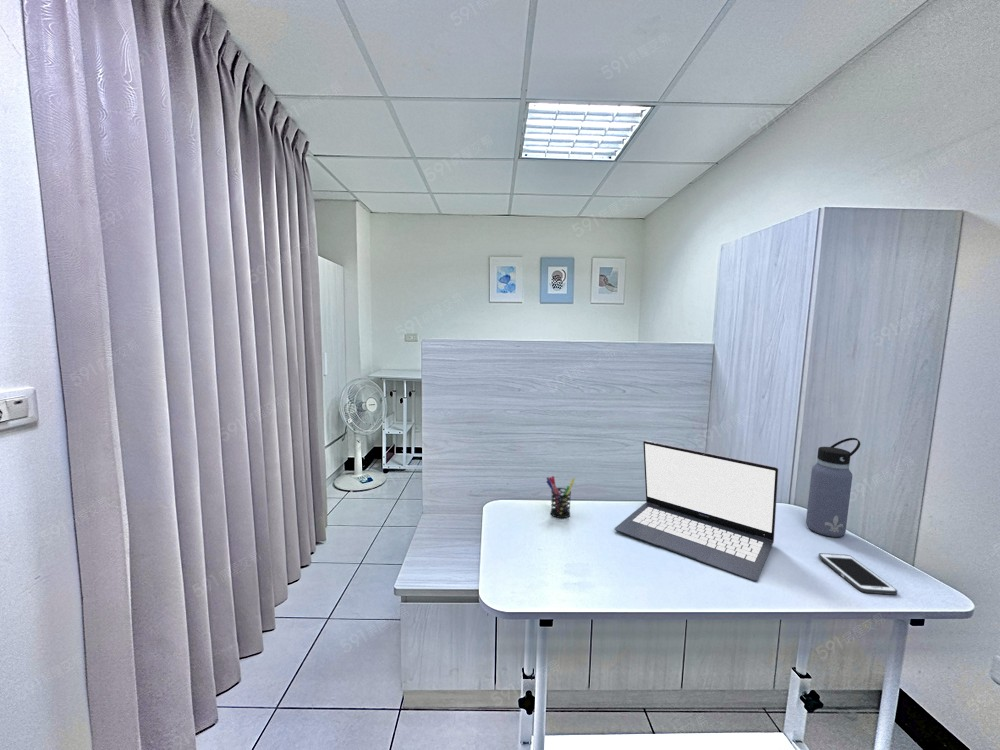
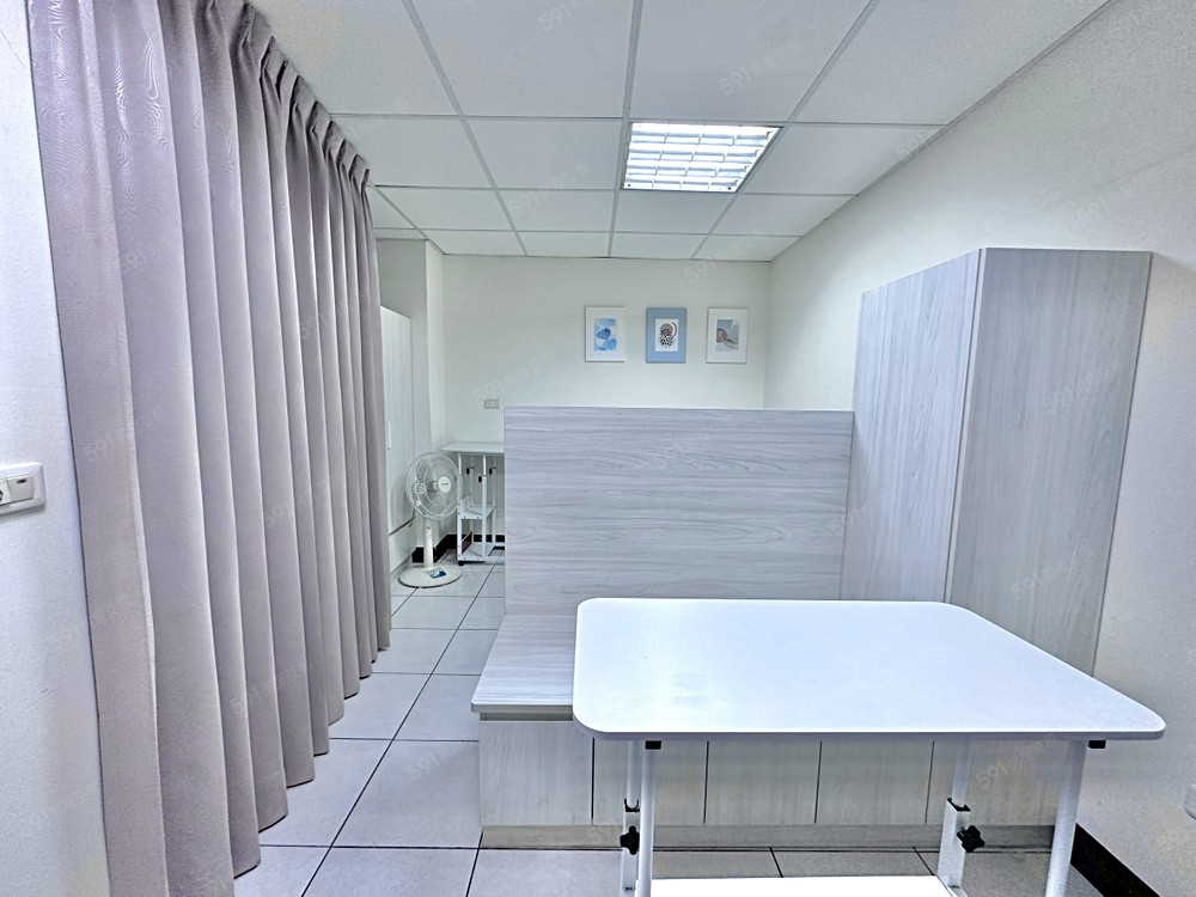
- cell phone (855, 572)
- pen holder (561, 495)
- water bottle (832, 484)
- laptop (694, 498)
